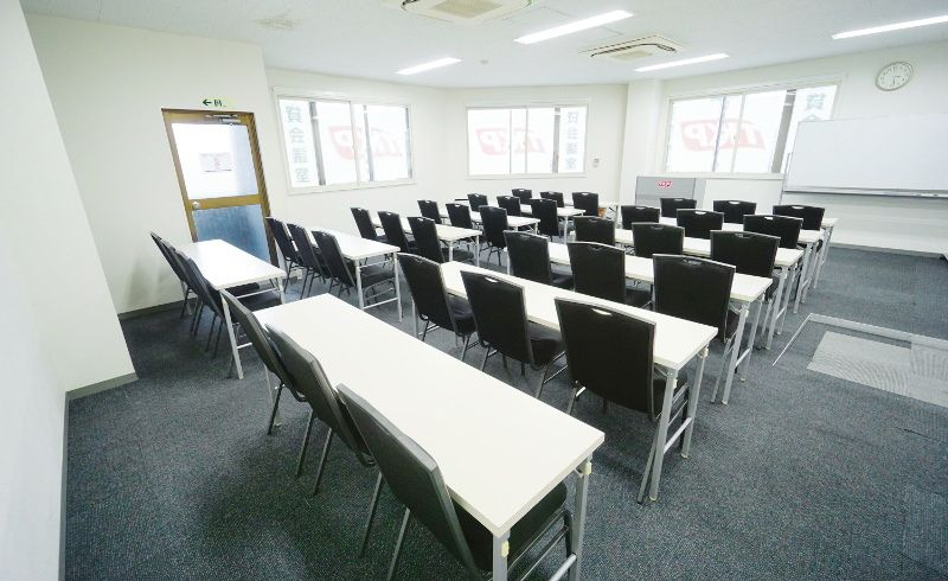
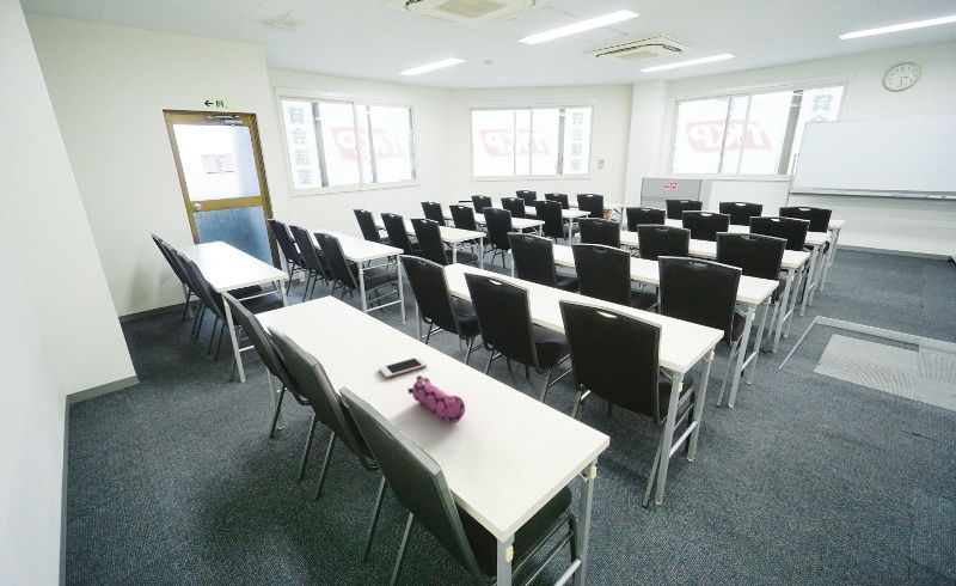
+ cell phone (403, 366)
+ pencil case (436, 397)
